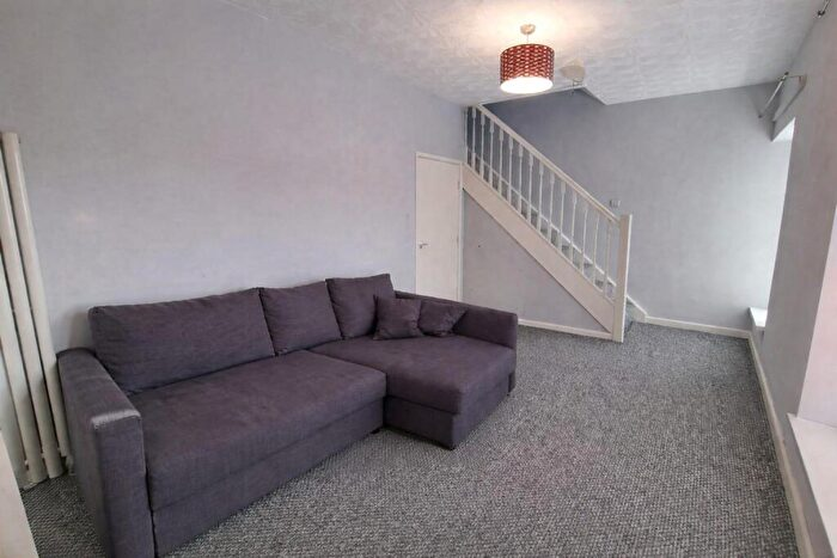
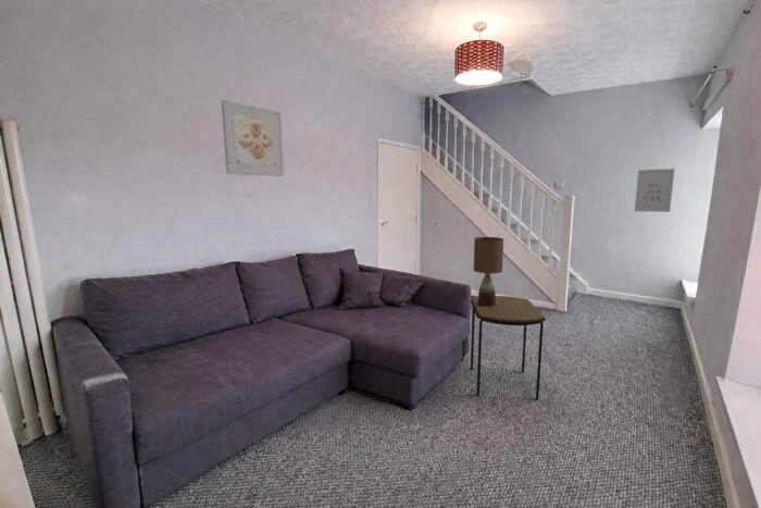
+ wall art (653, 190)
+ table lamp (487, 271)
+ side table (523, 345)
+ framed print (254, 140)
